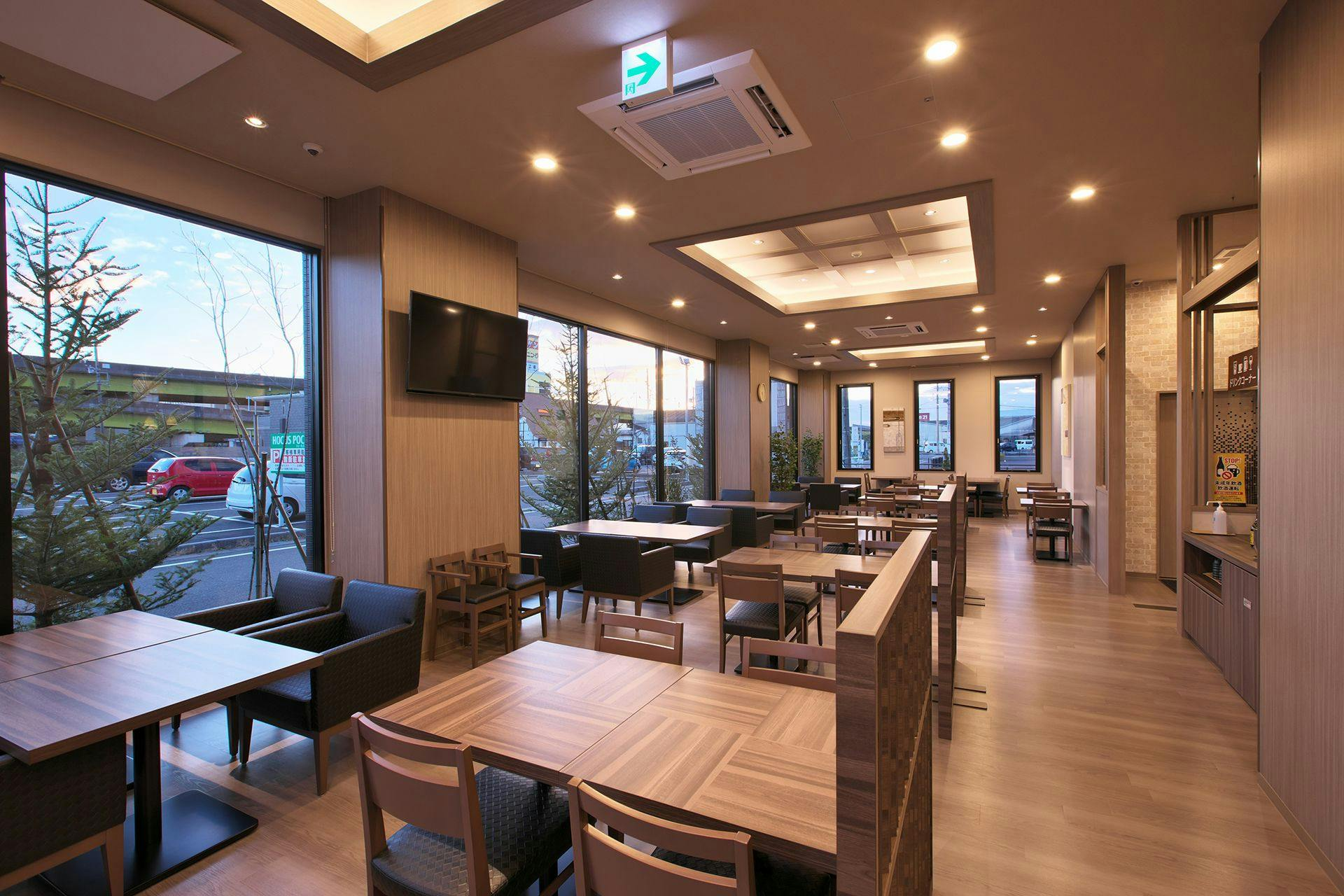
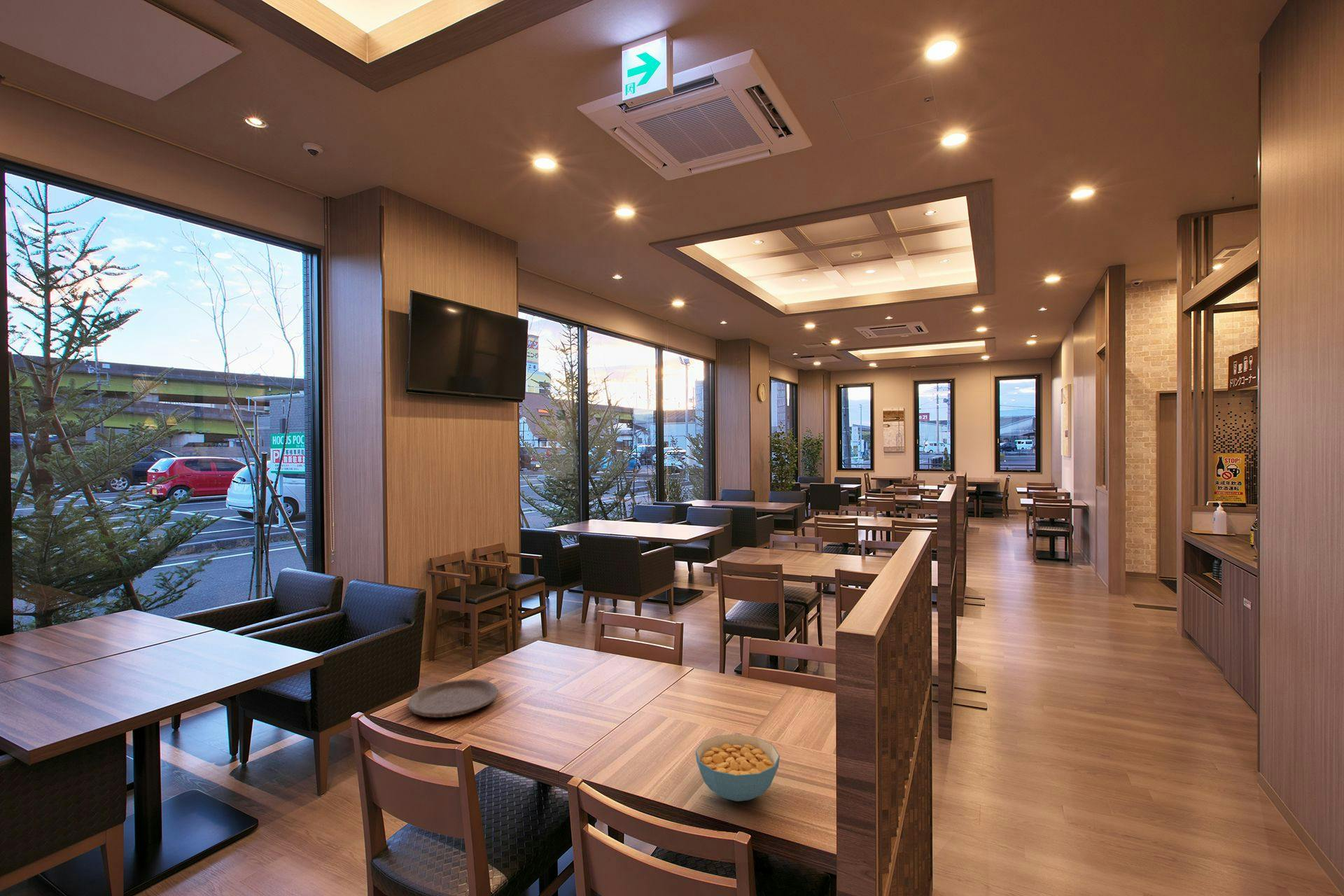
+ plate (454, 698)
+ cereal bowl (737, 774)
